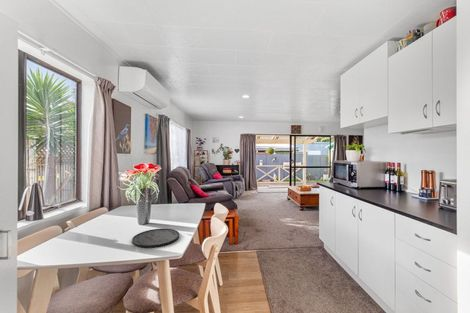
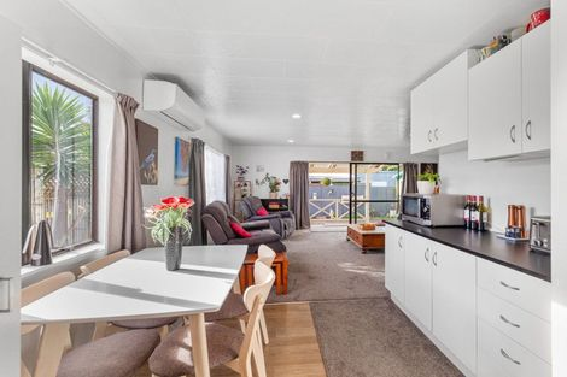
- plate (156, 237)
